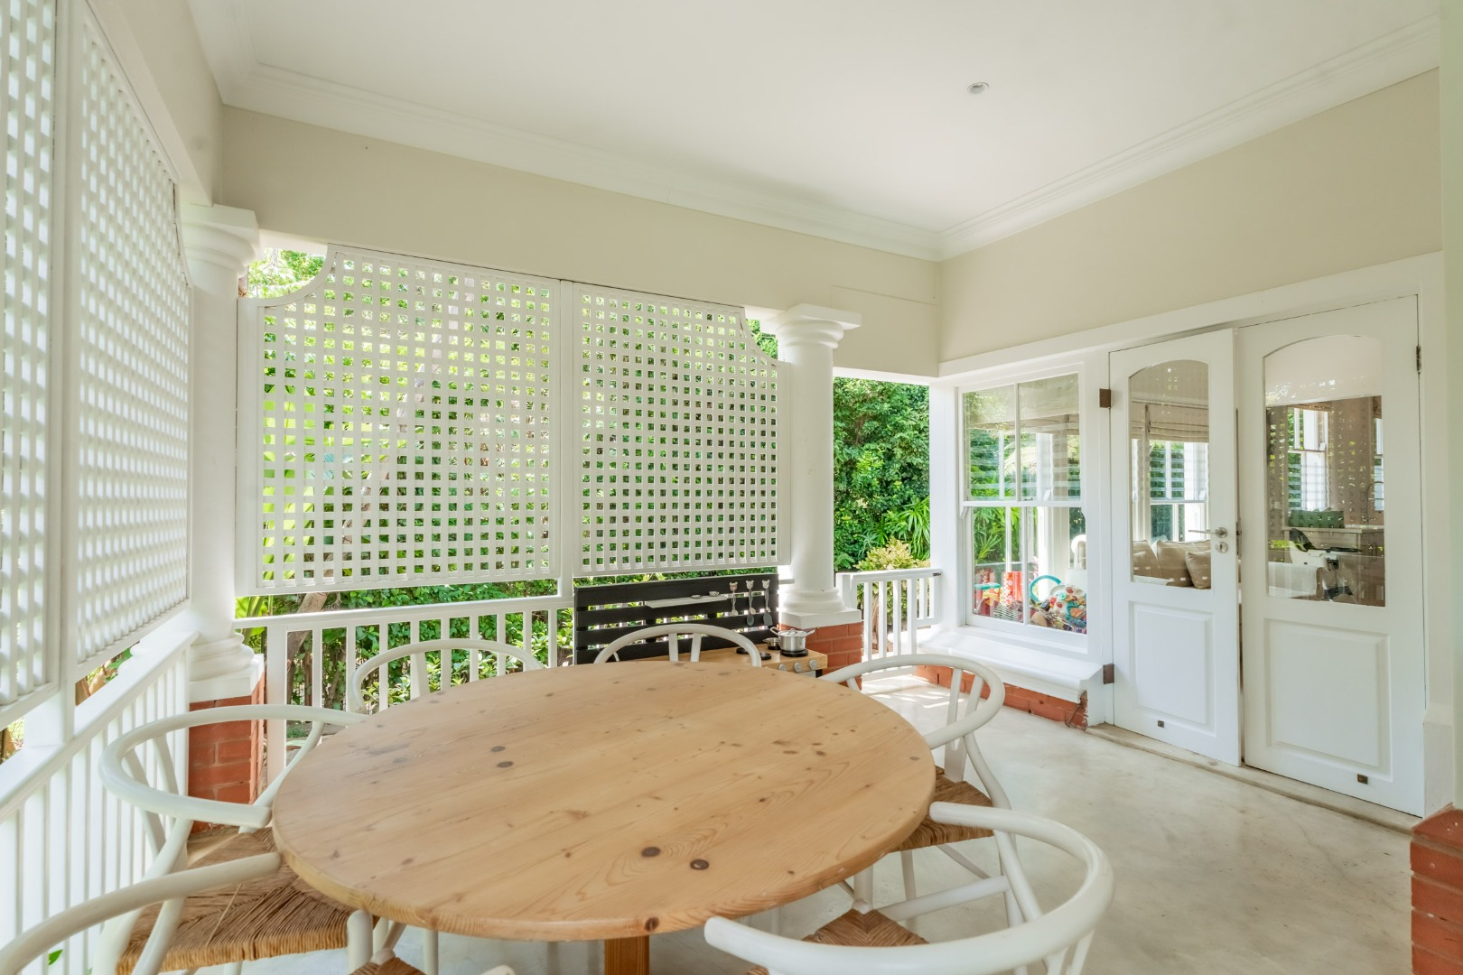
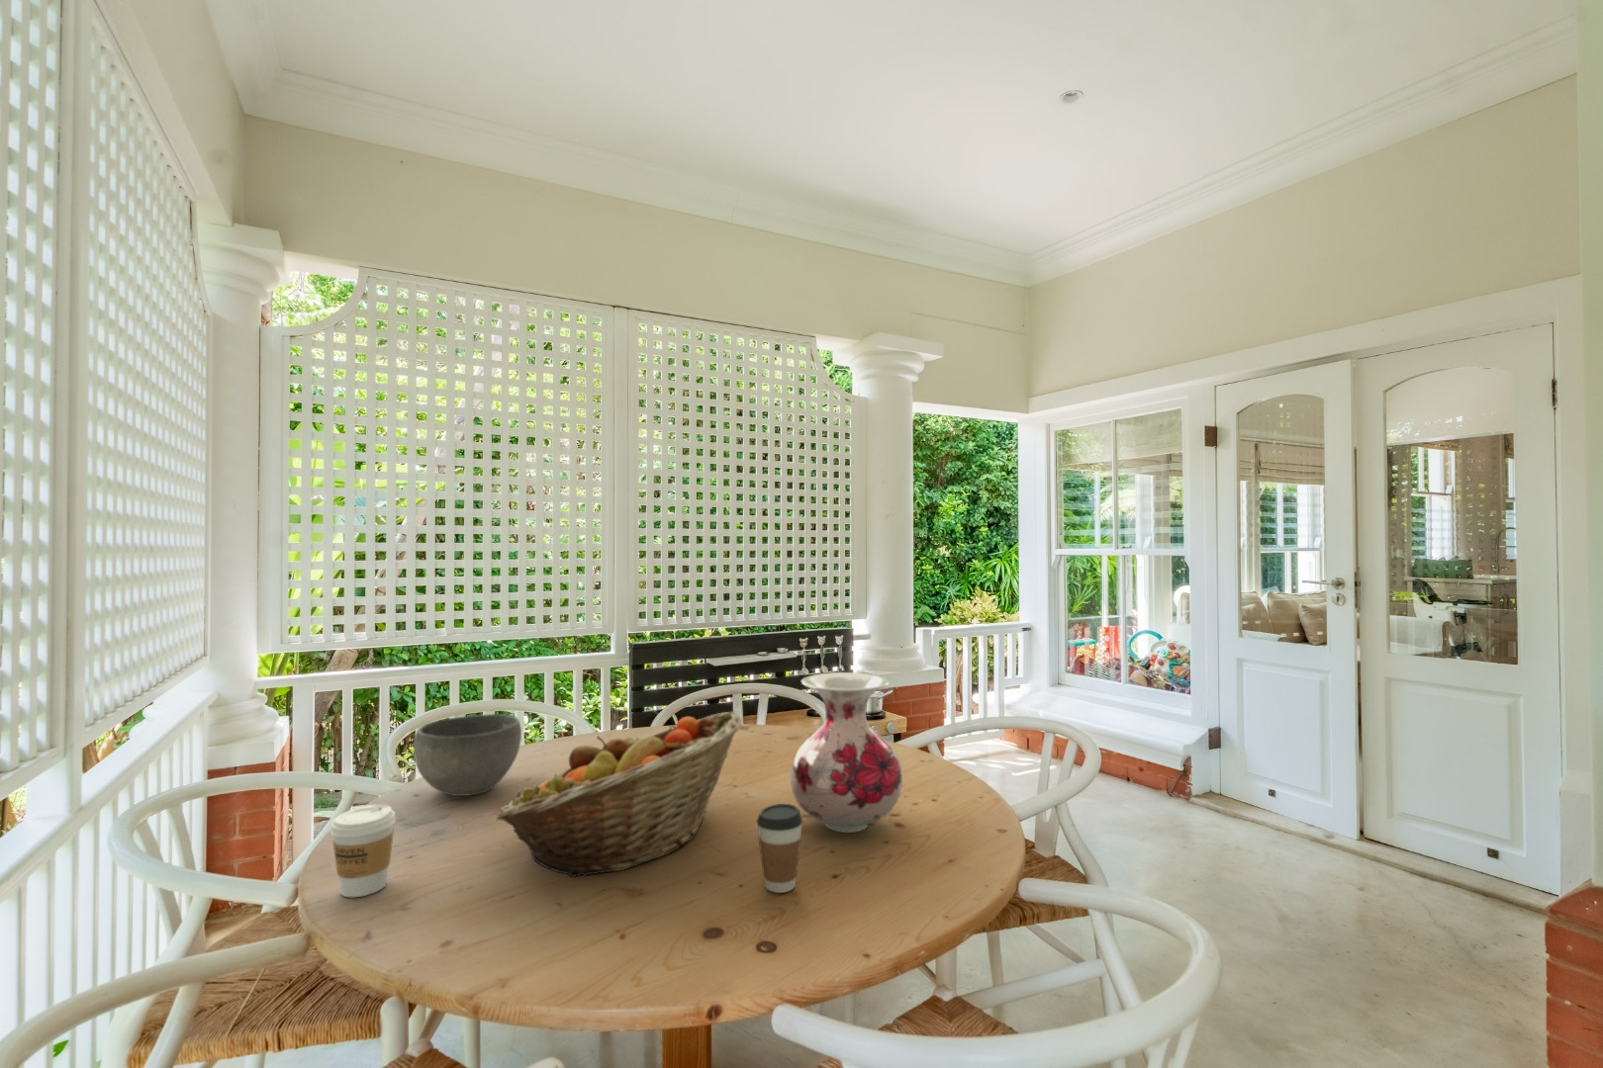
+ coffee cup (363, 850)
+ vase (846, 752)
+ bowl (468, 757)
+ coffee cup (780, 849)
+ fruit basket (631, 780)
